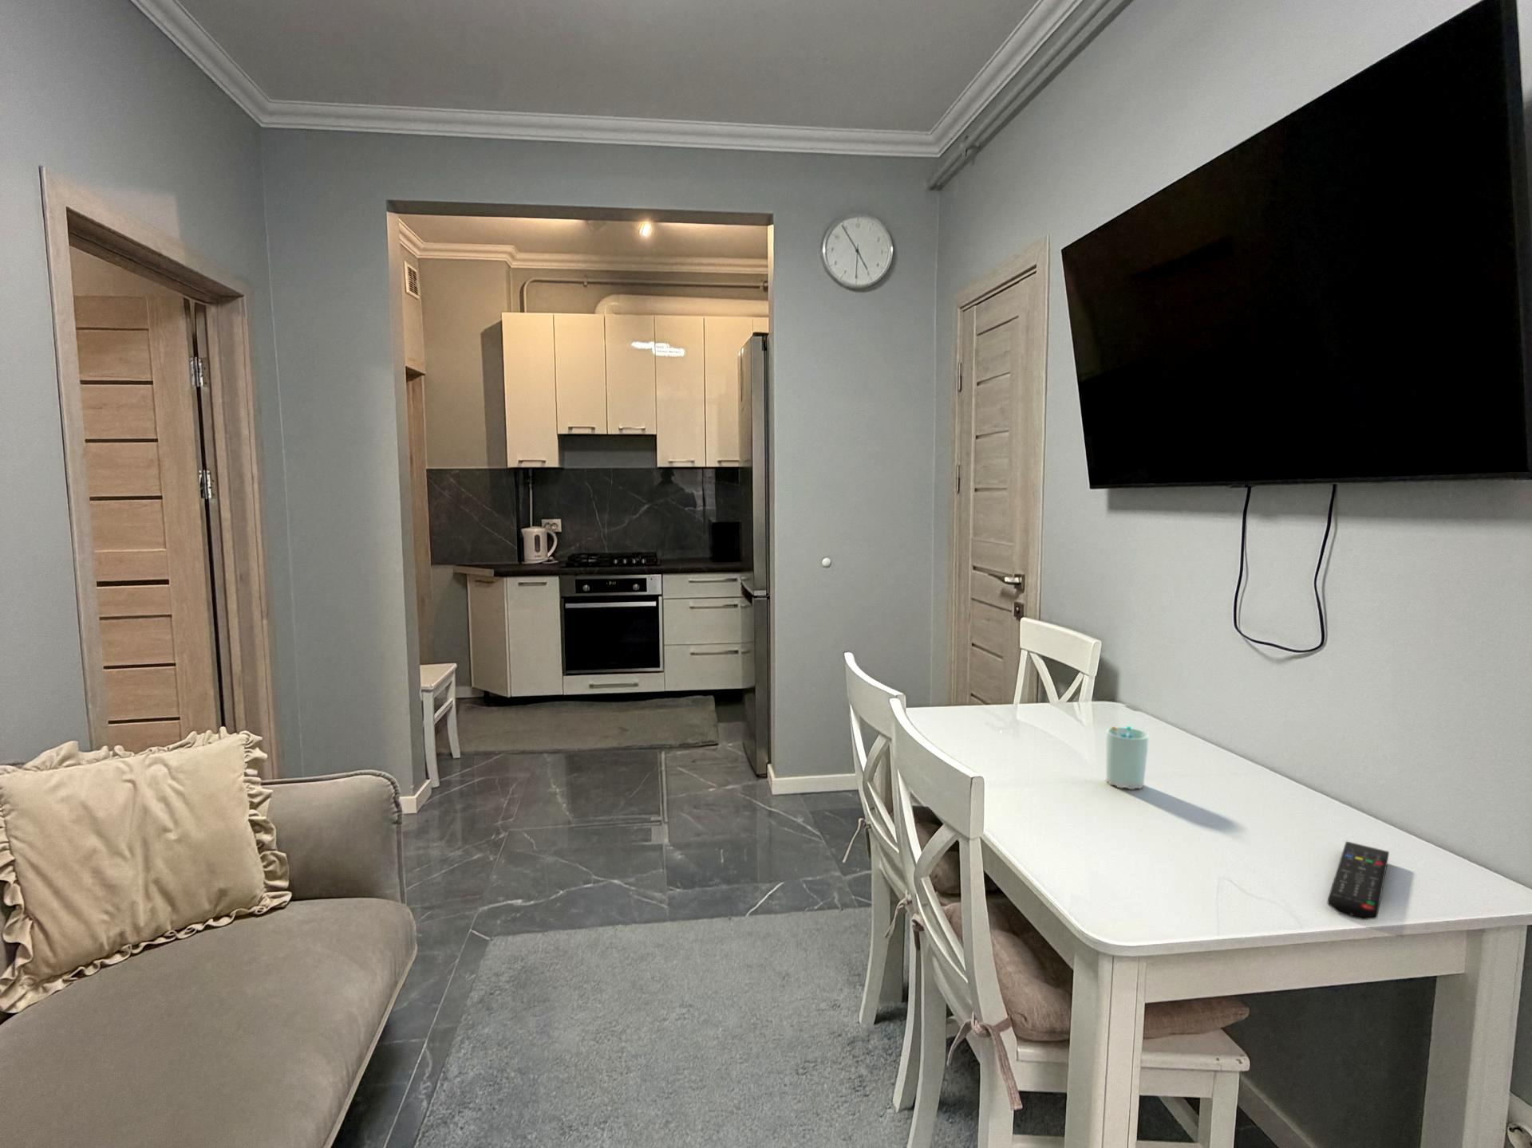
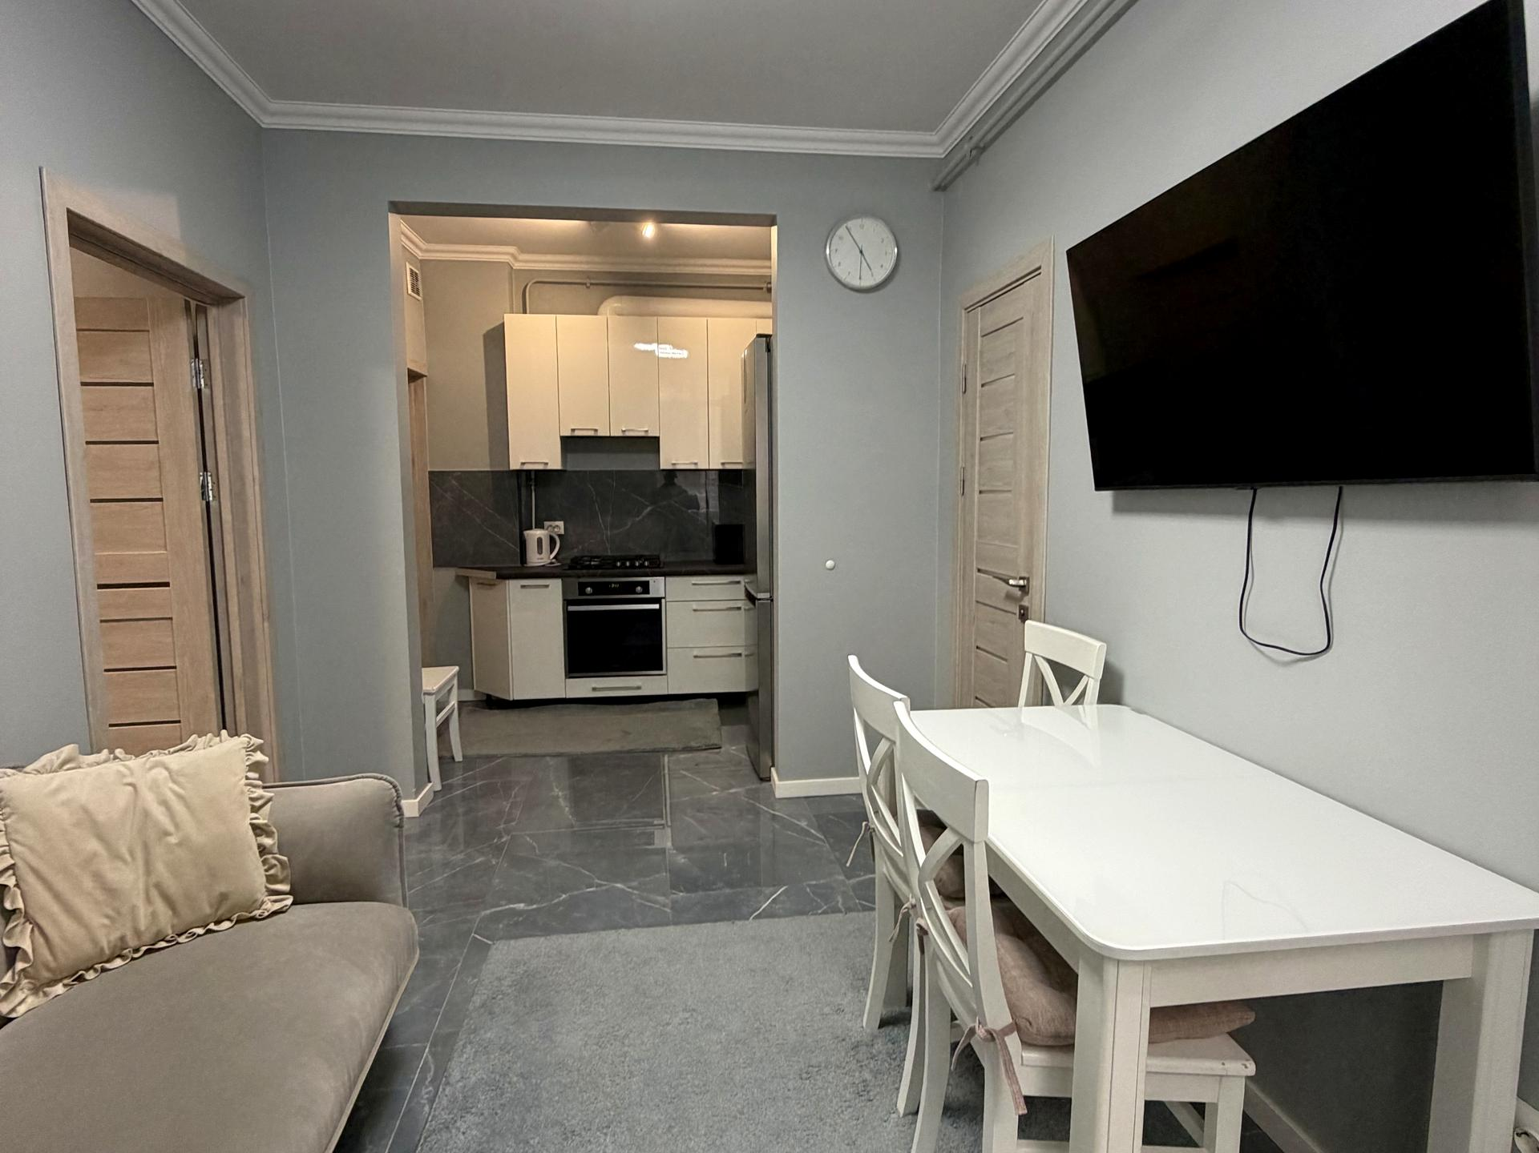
- cup (1125, 751)
- remote control (1359, 879)
